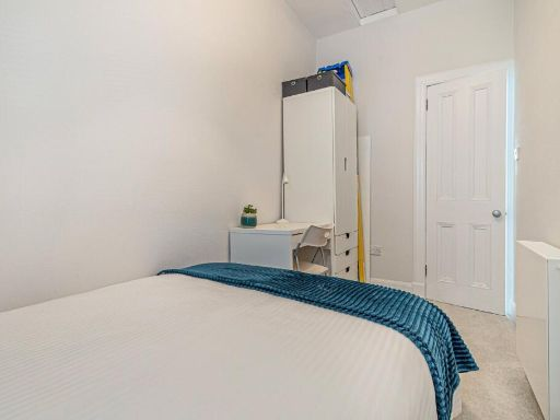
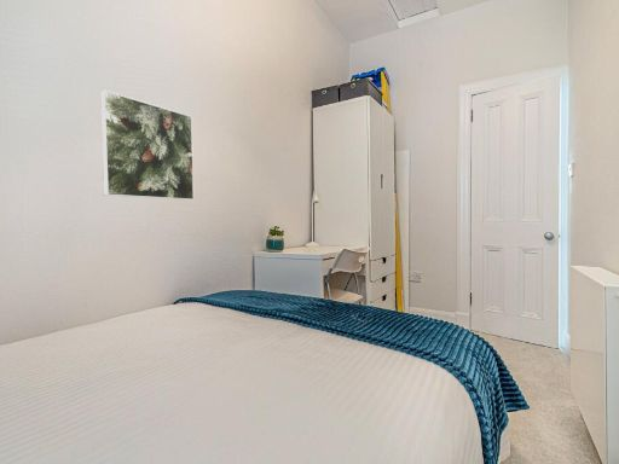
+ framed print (152, 151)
